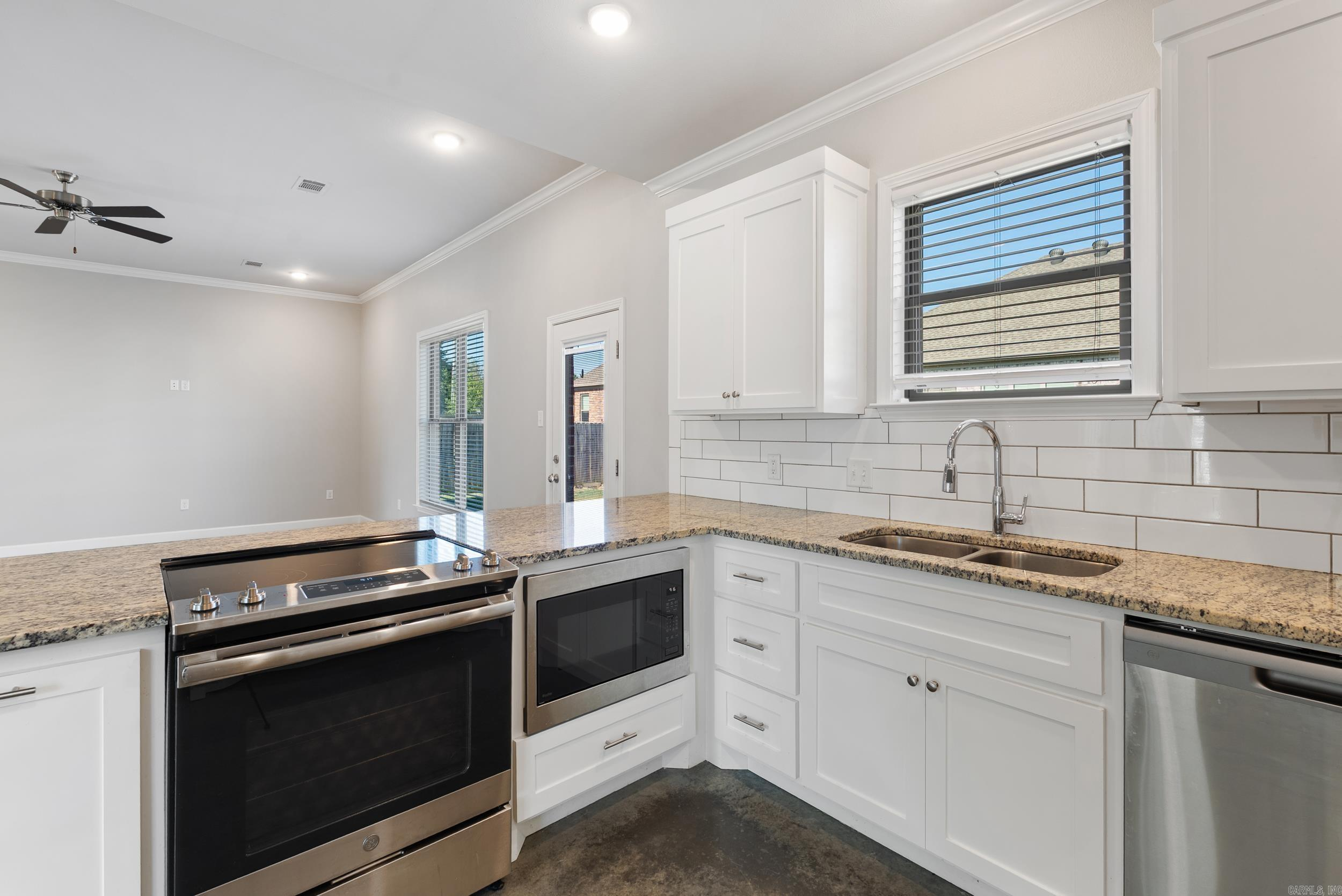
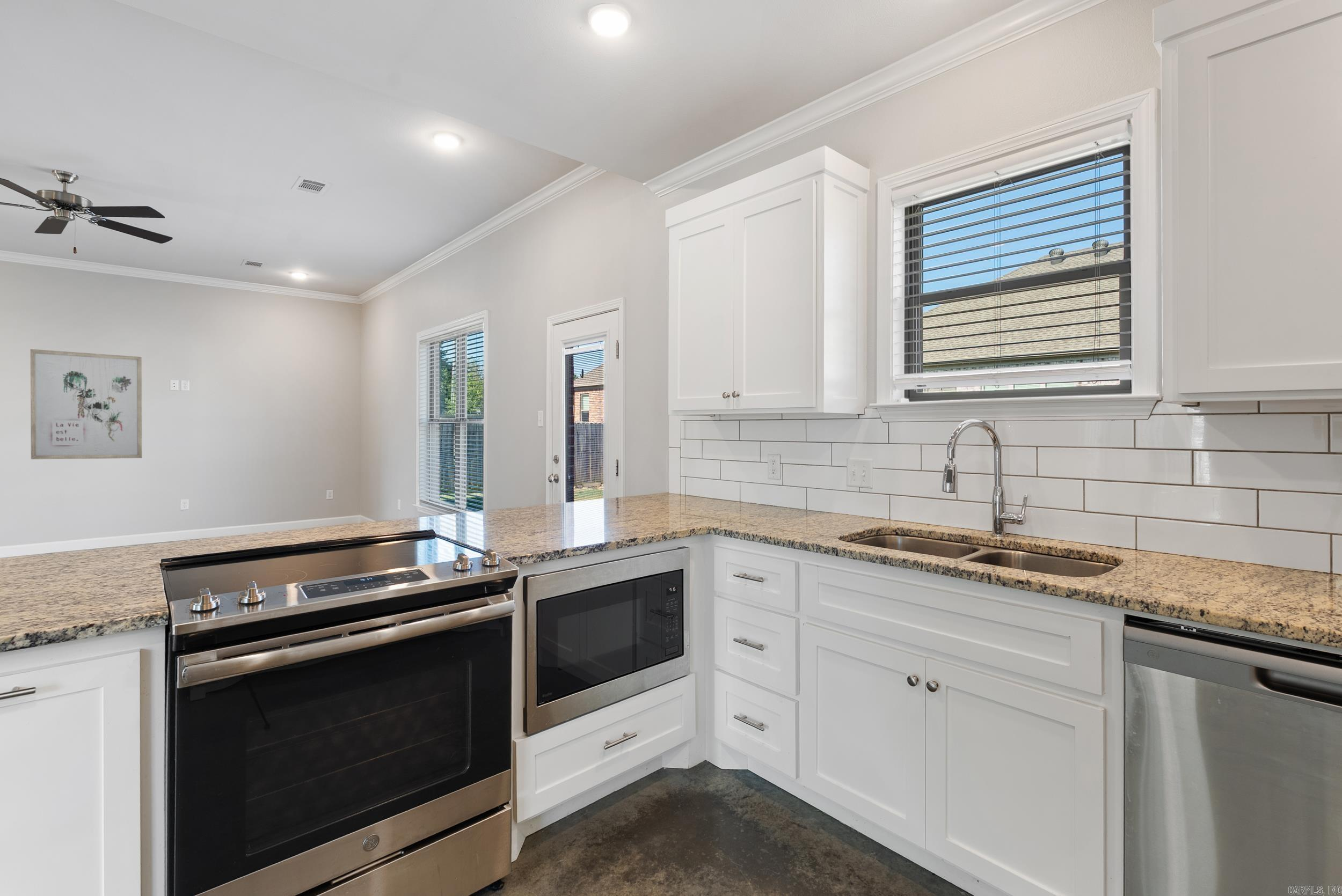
+ wall art (89, 406)
